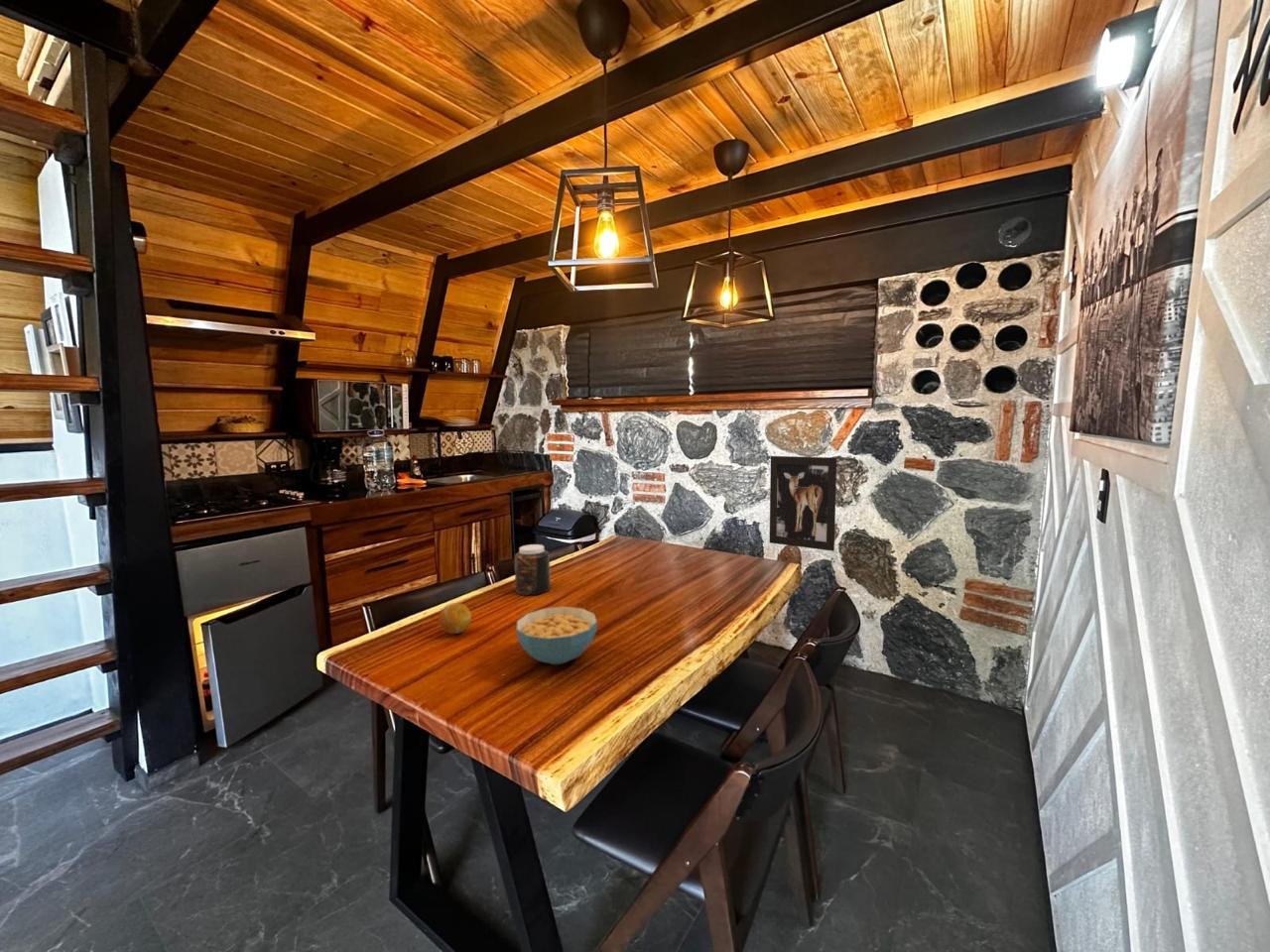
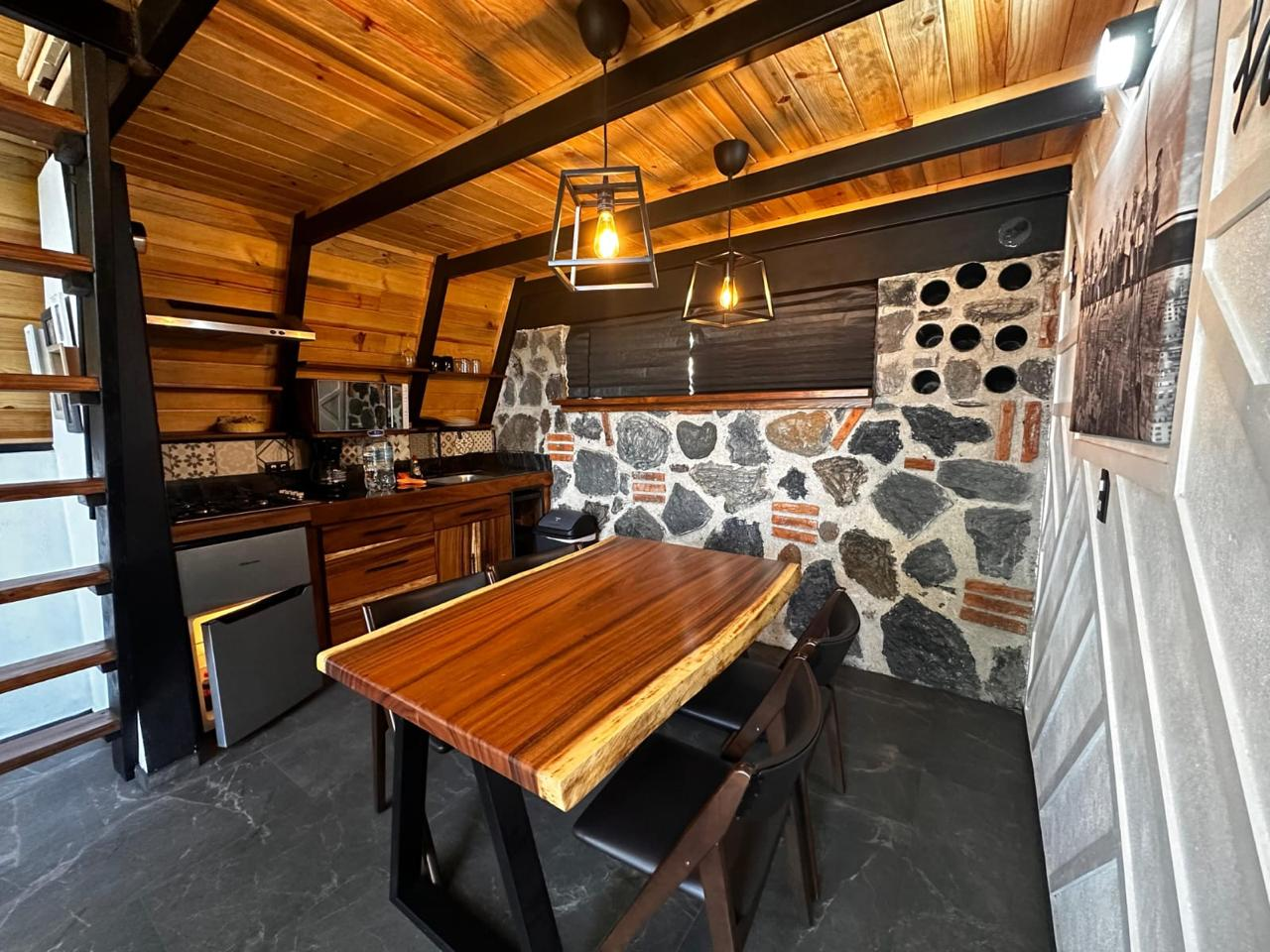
- cereal bowl (557, 640)
- jar (532, 568)
- fruit (454, 618)
- wall art (801, 502)
